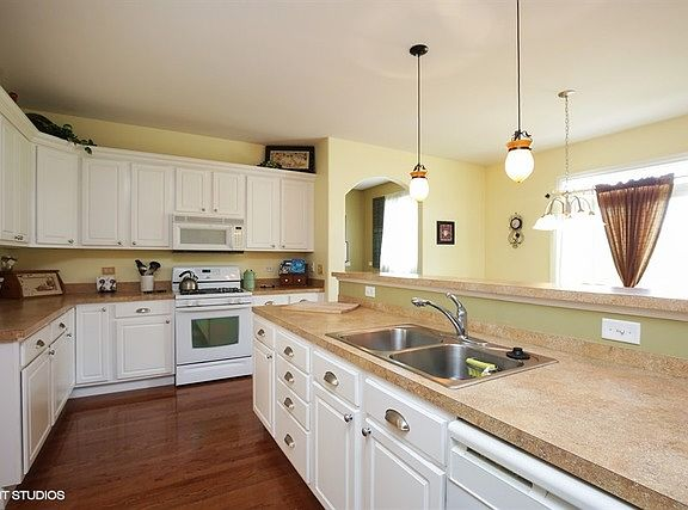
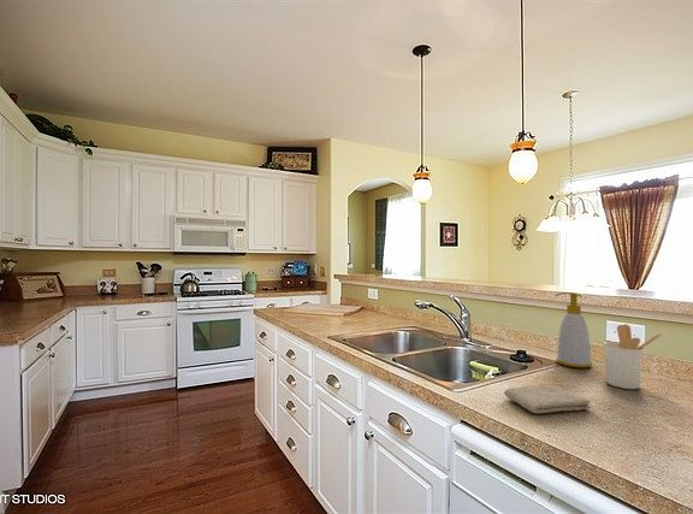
+ utensil holder (633, 356)
+ washcloth (546, 397)
+ soap bottle (573, 327)
